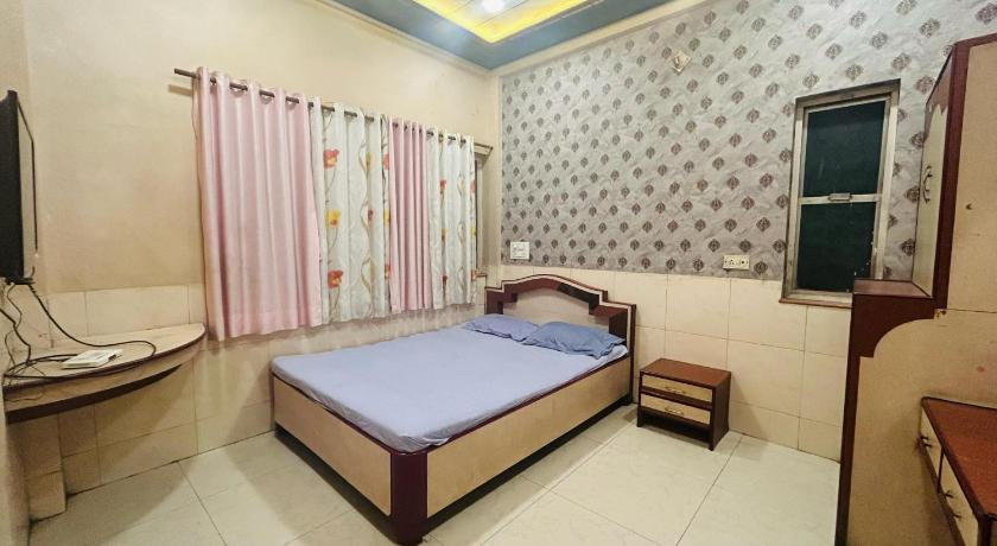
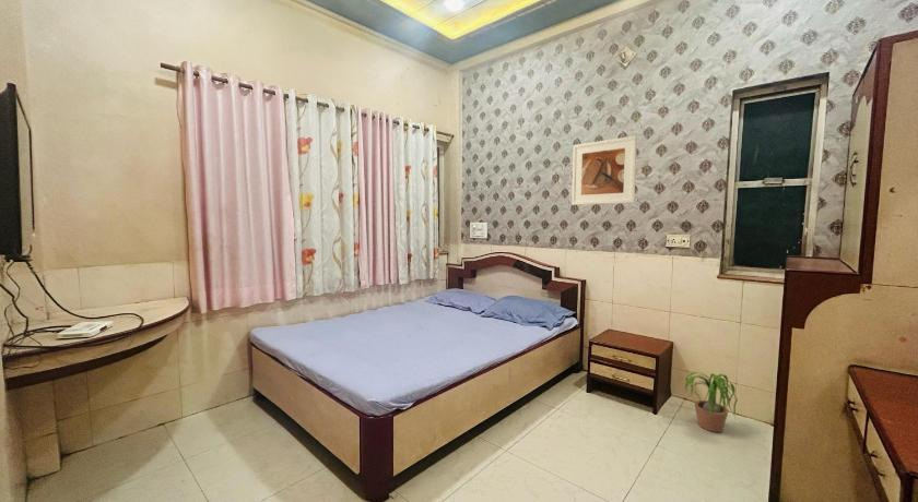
+ potted plant (705, 398)
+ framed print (602, 172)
